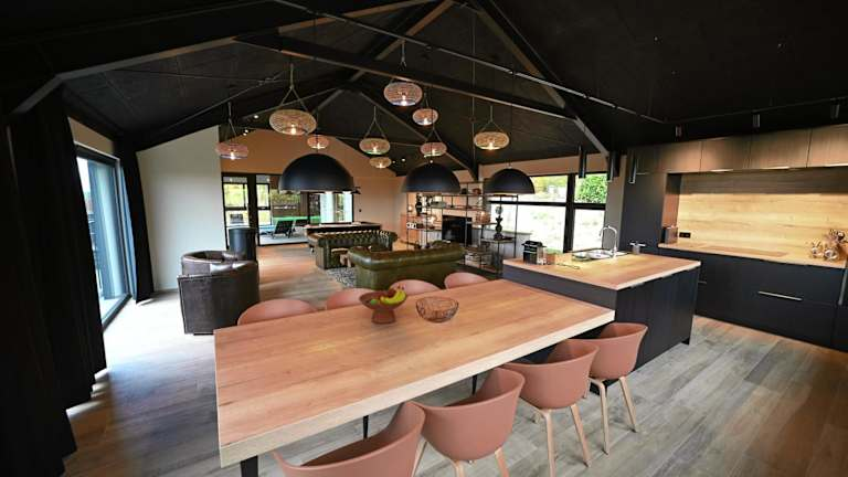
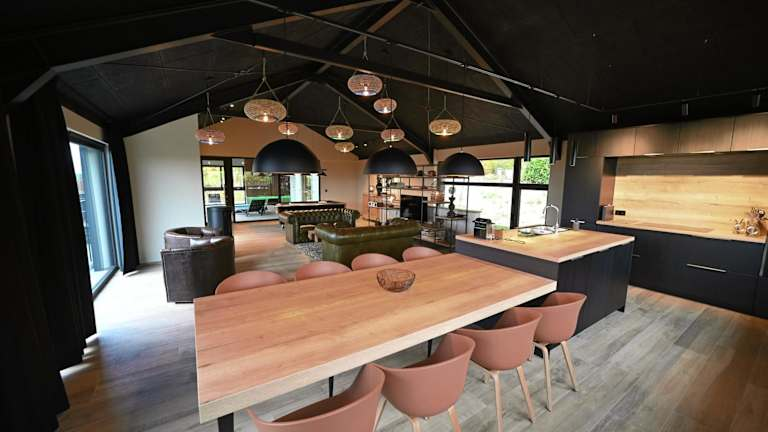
- fruit bowl (383, 304)
